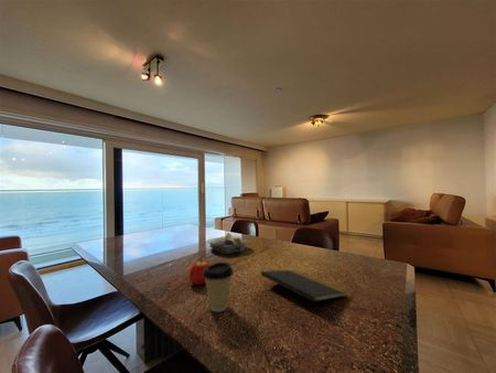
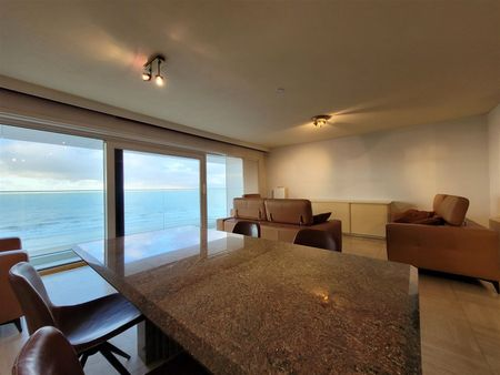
- coffee cup (218, 286)
- decorative bowl (231, 241)
- fruit (201, 271)
- notepad (301, 283)
